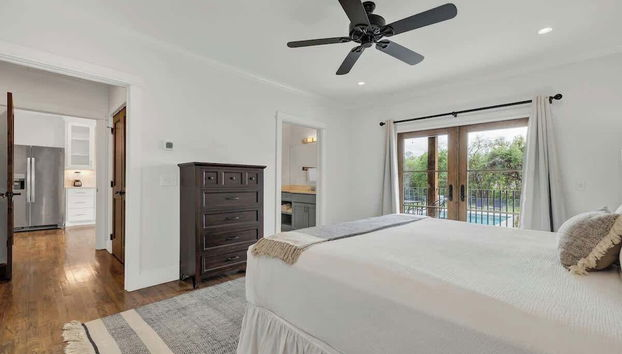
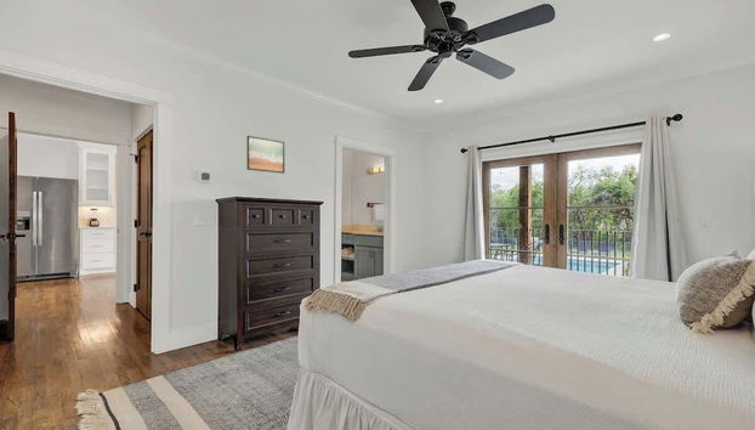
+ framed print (266, 154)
